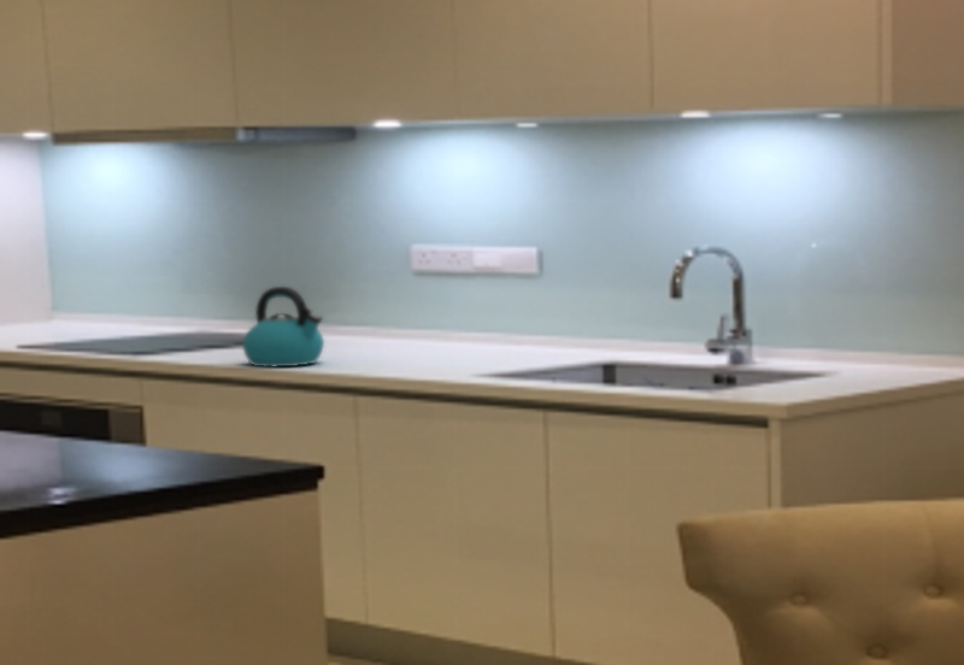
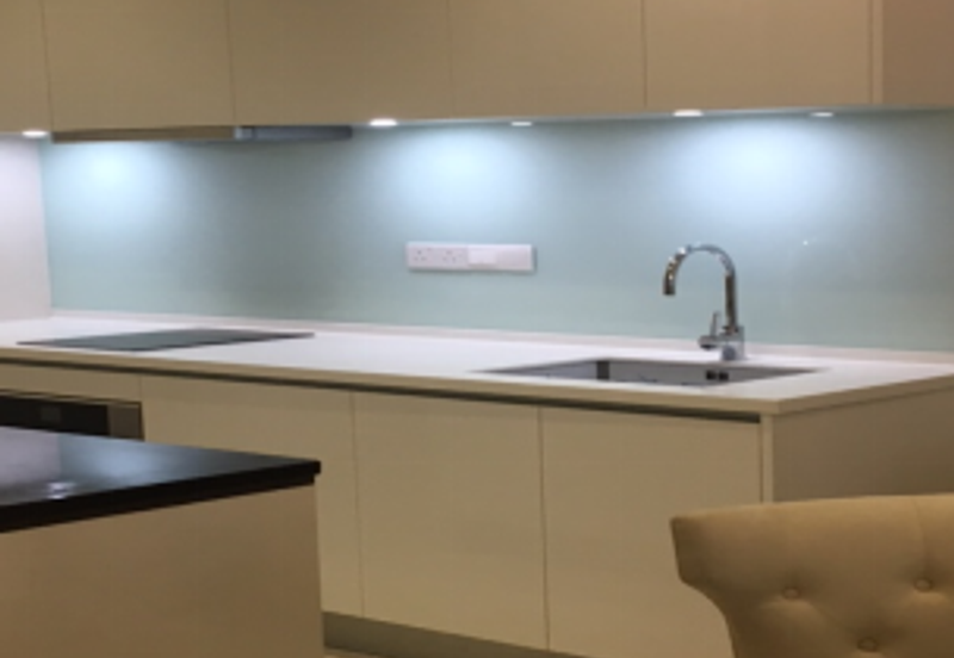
- kettle (286, 325)
